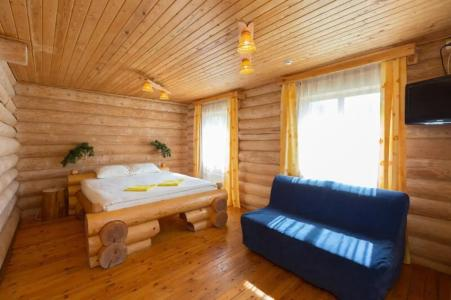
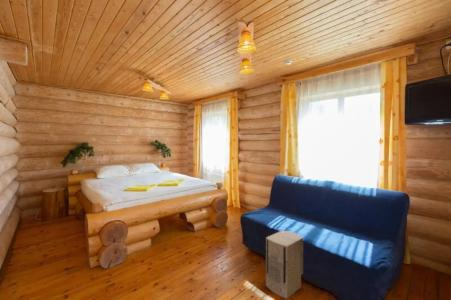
+ air purifier (284, 261)
